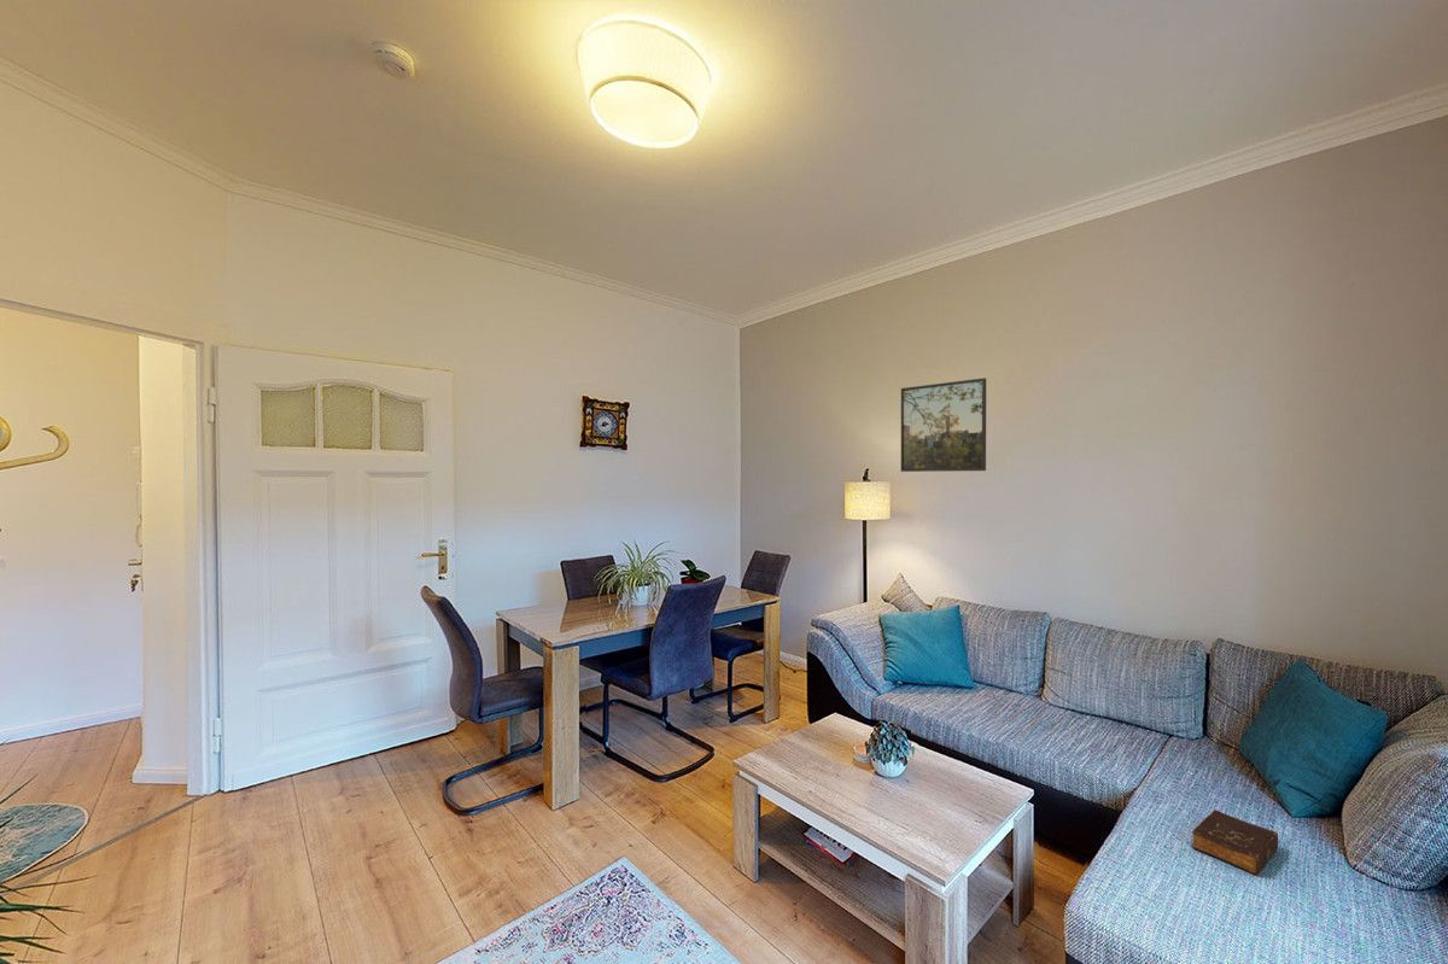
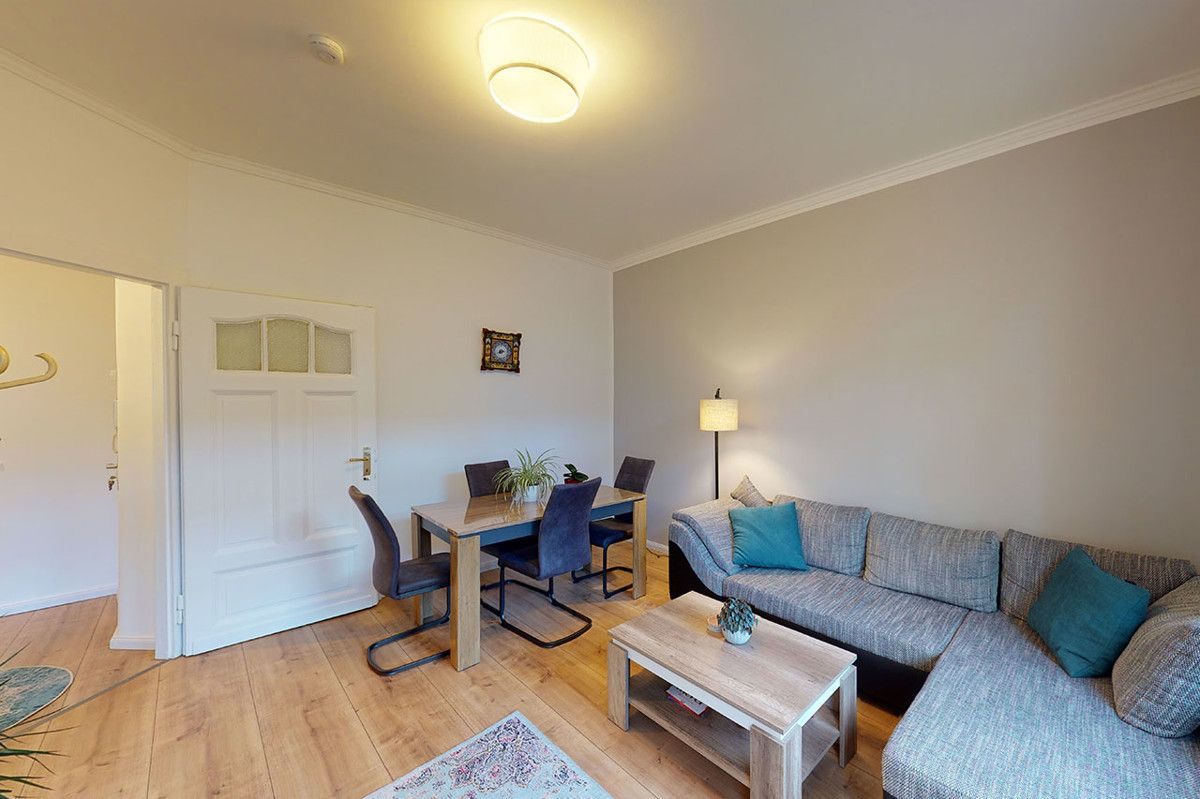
- book (1234, 840)
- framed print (941, 427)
